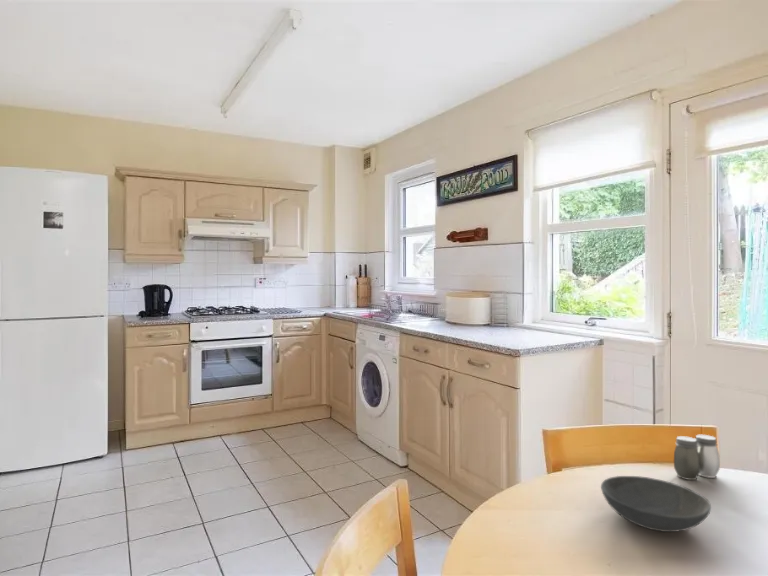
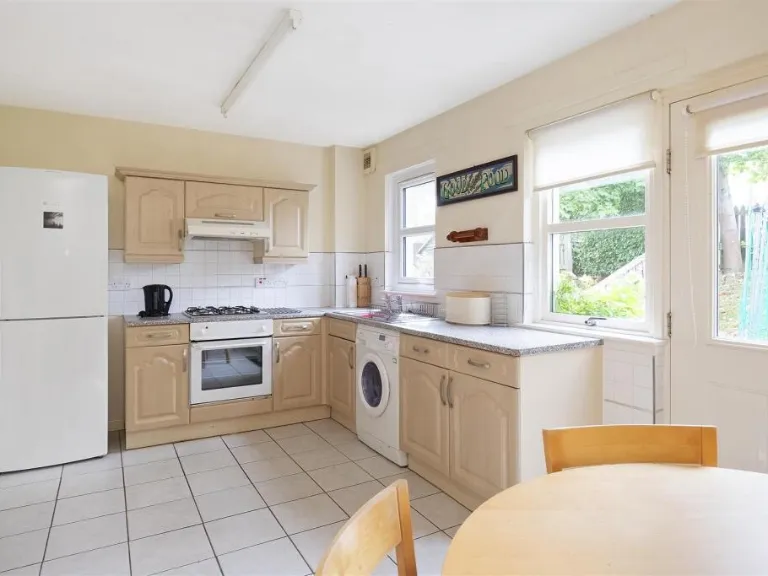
- salt and pepper shaker (696, 456)
- bowl (653, 507)
